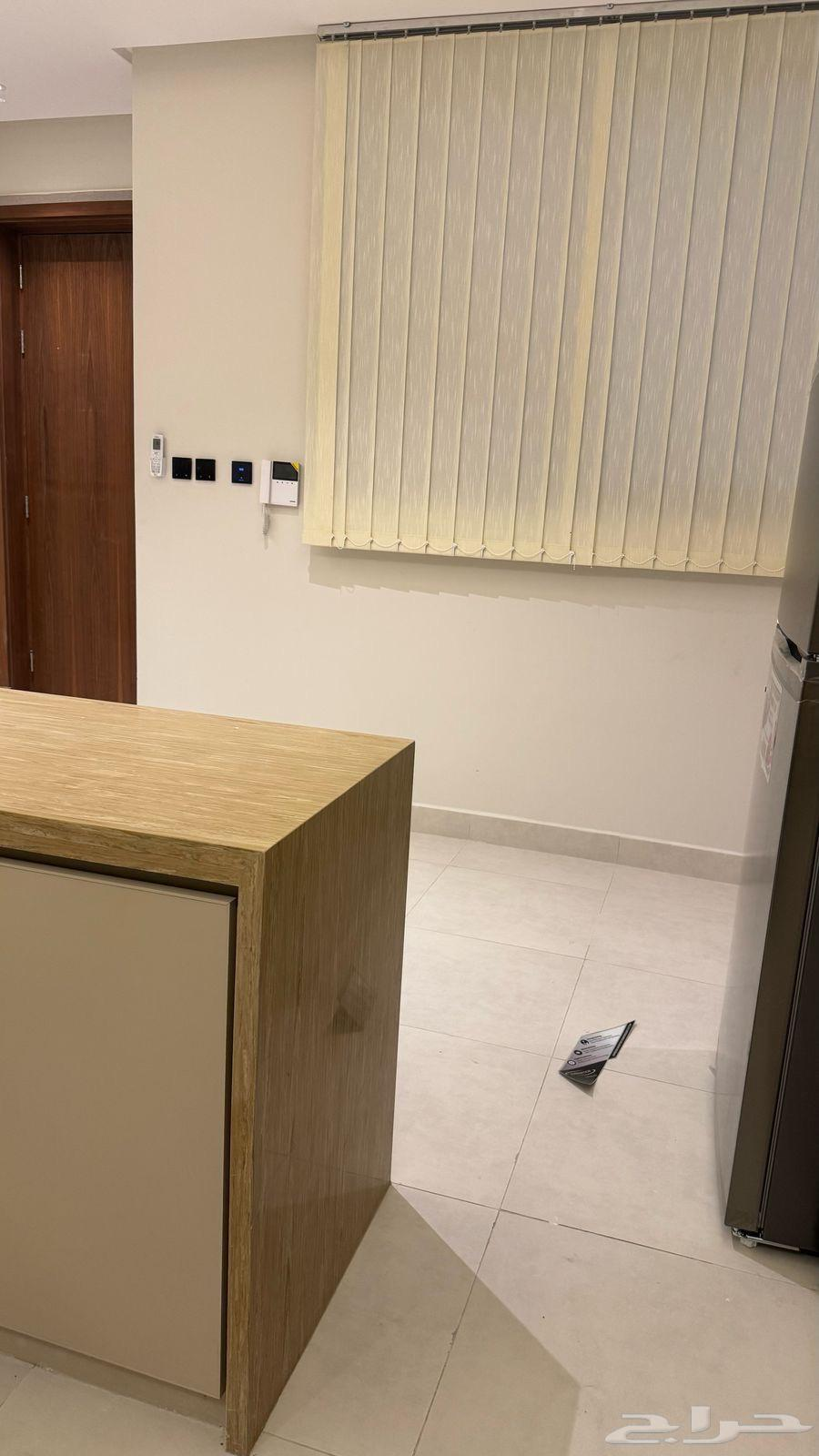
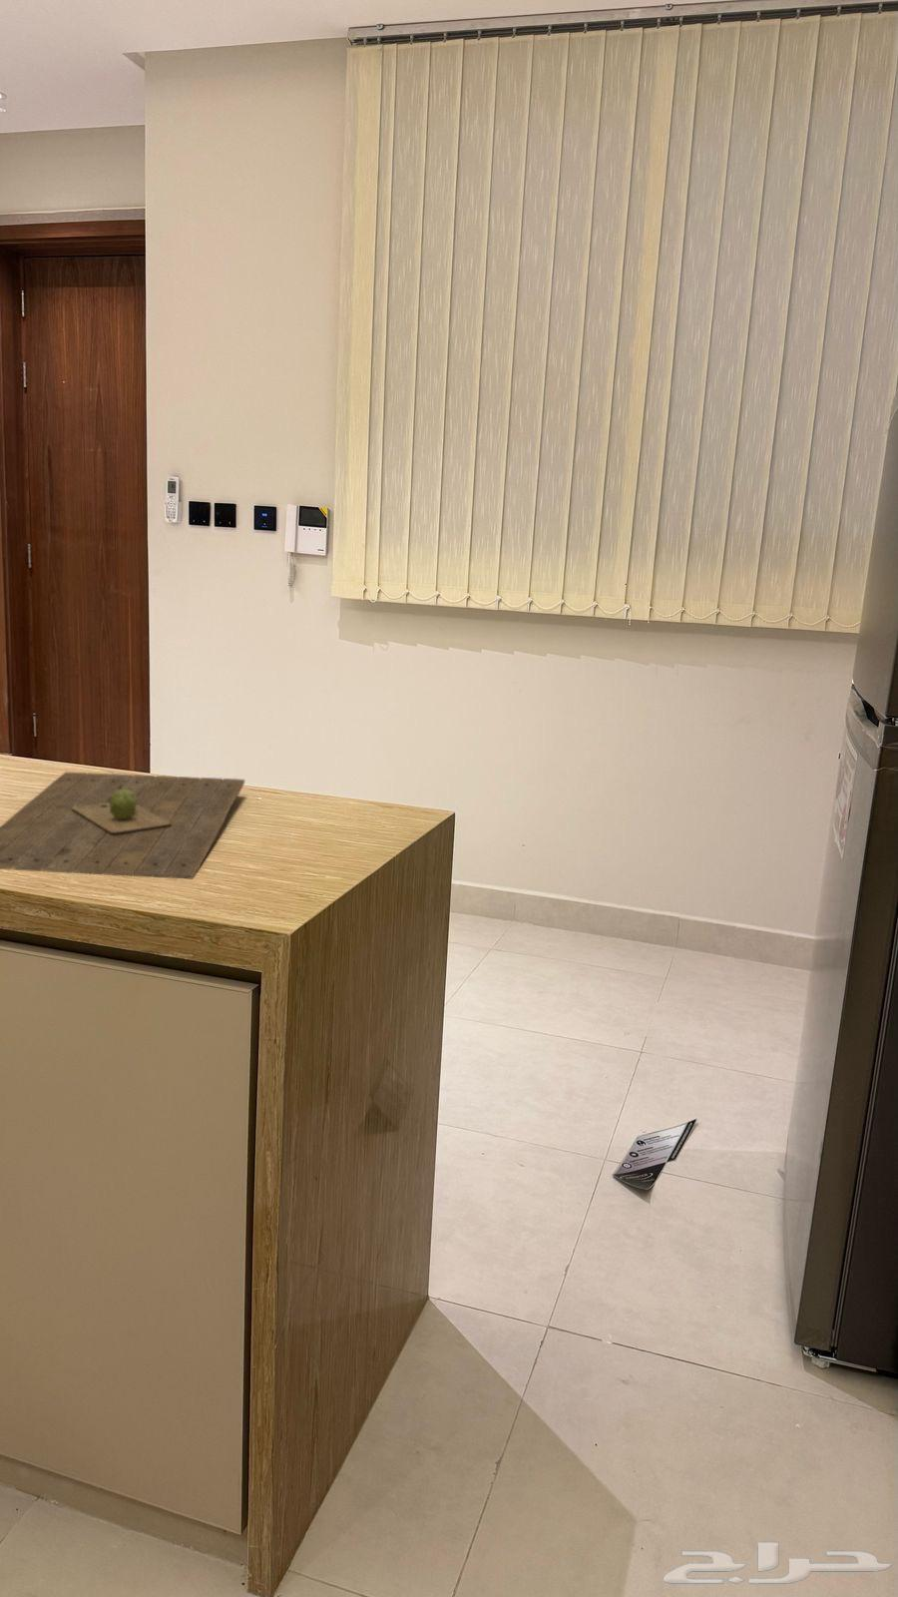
+ cutting board (118, 803)
